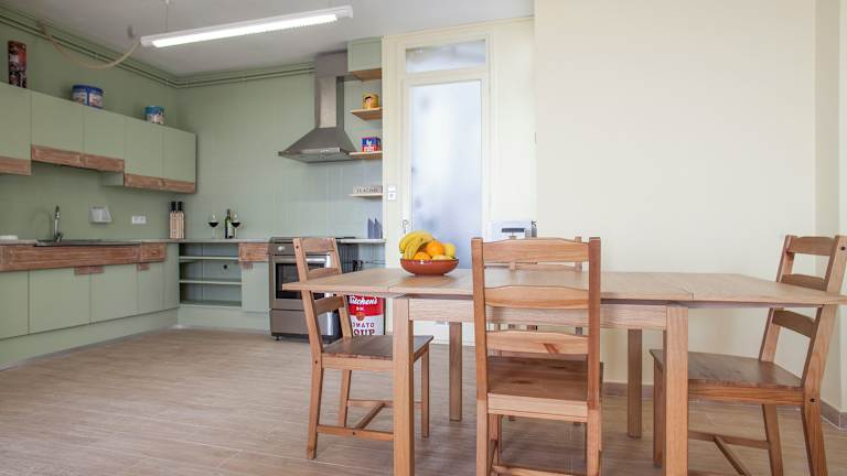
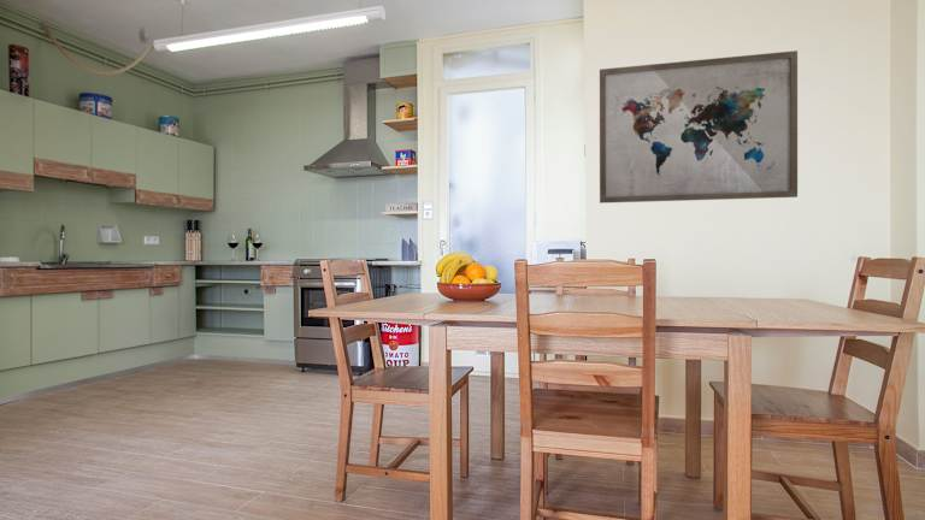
+ wall art (694, 130)
